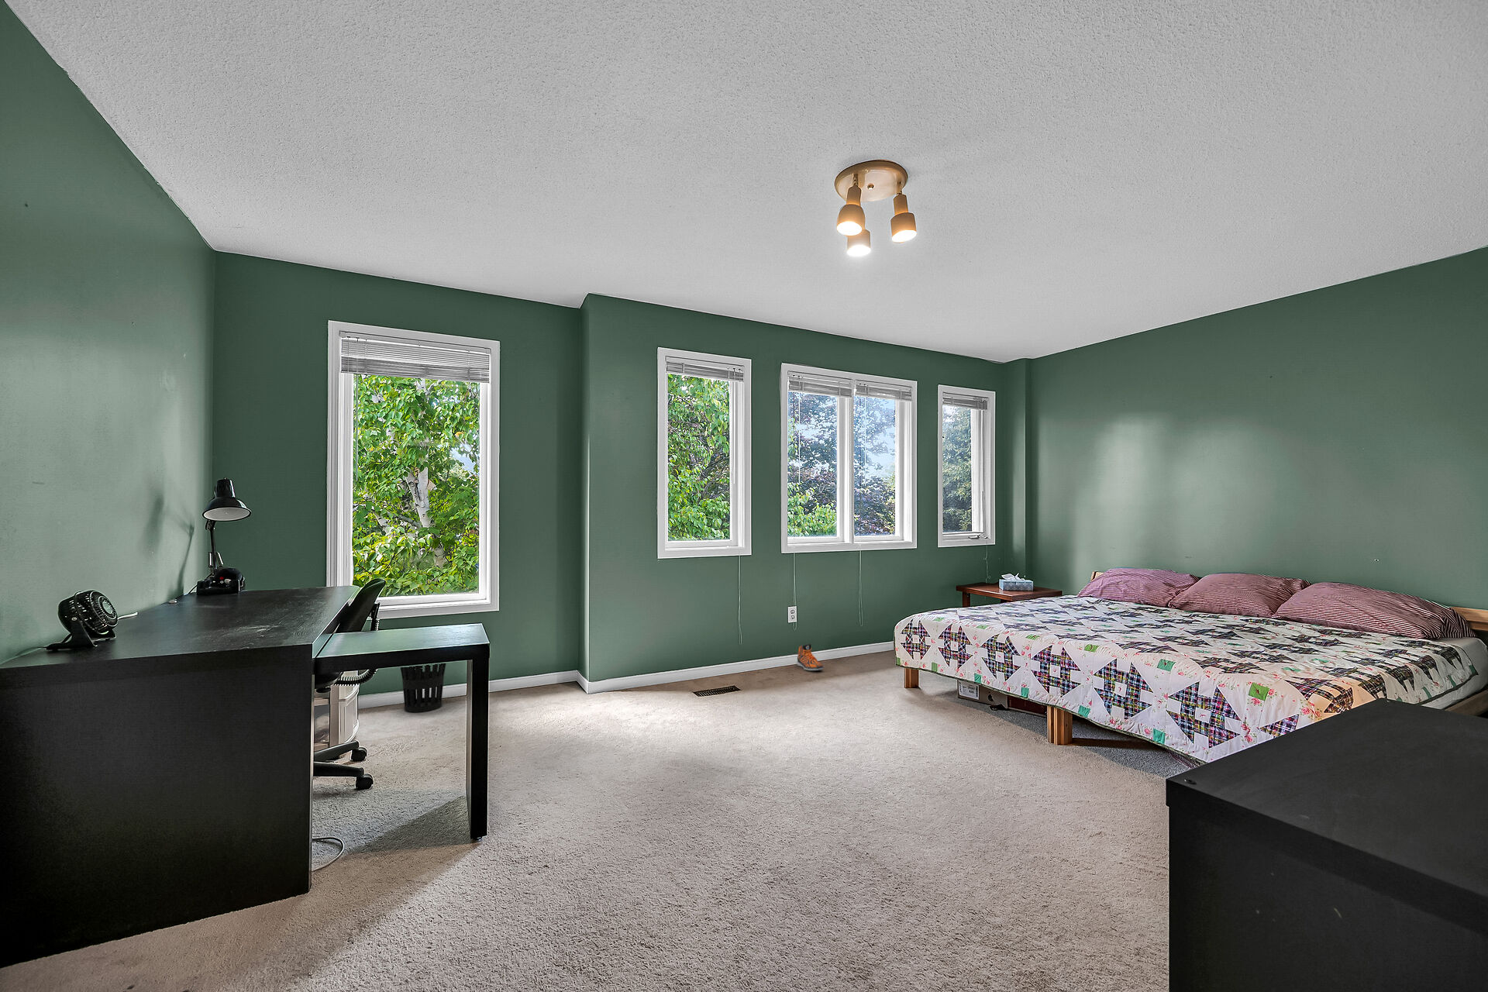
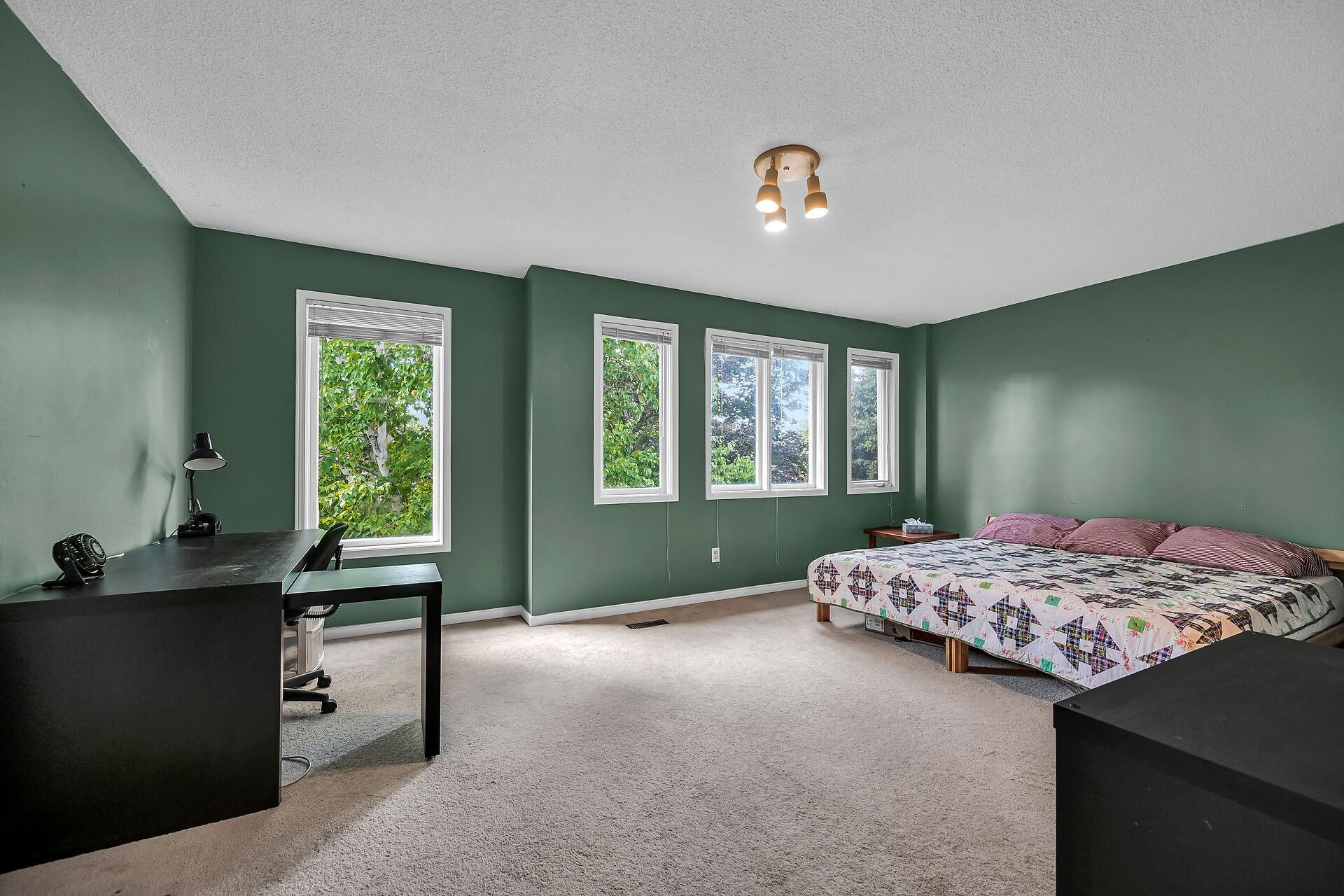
- wastebasket (423, 681)
- sneaker (808, 657)
